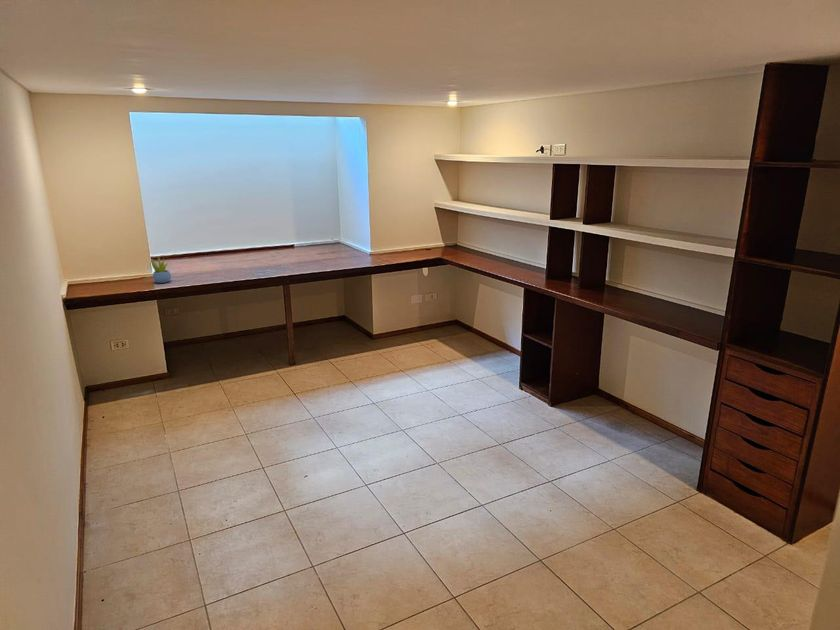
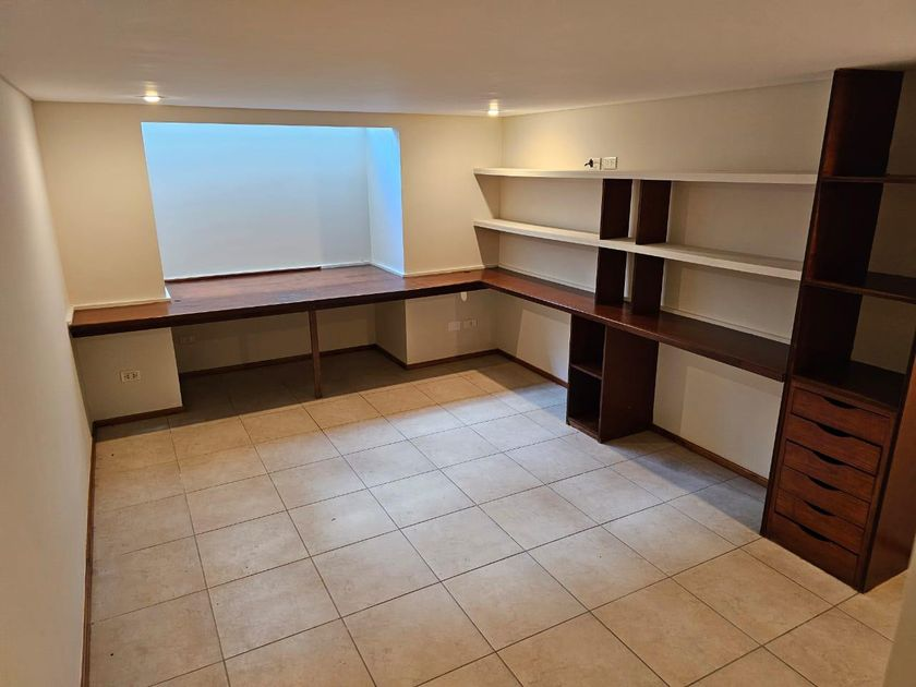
- succulent plant (160, 269)
